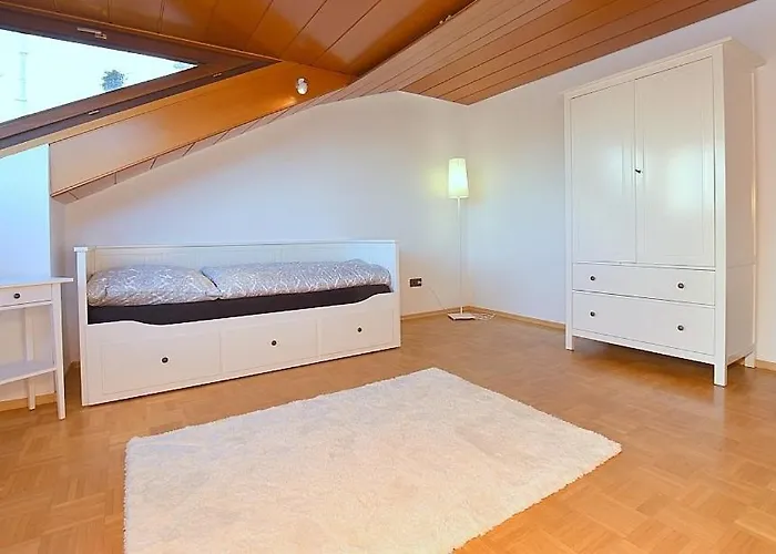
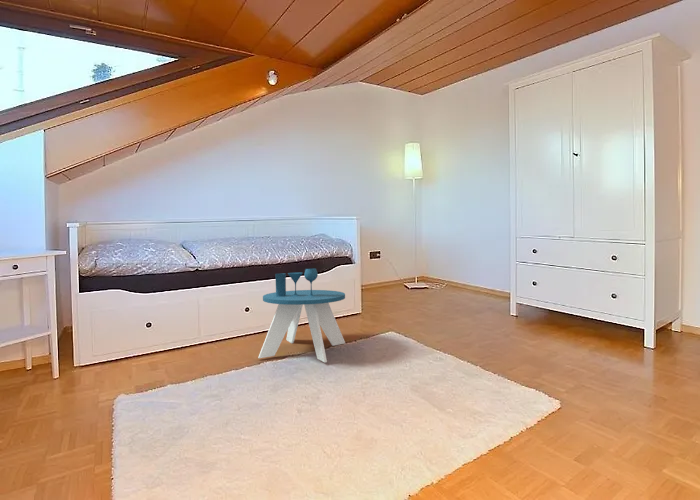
+ side table (305, 309)
